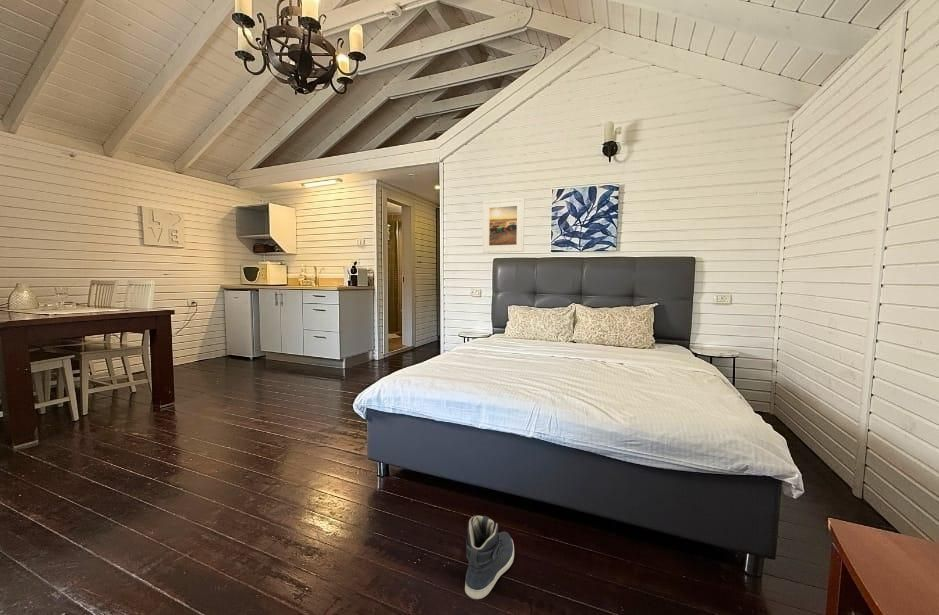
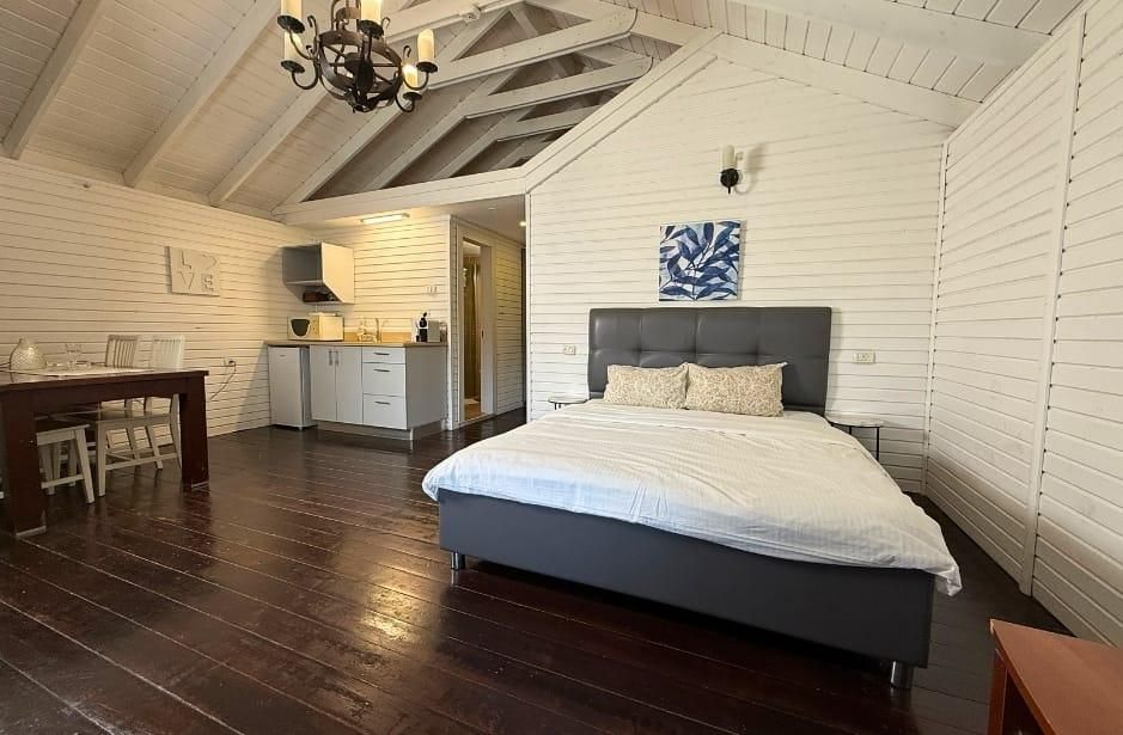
- sneaker (490, 538)
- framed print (503, 226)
